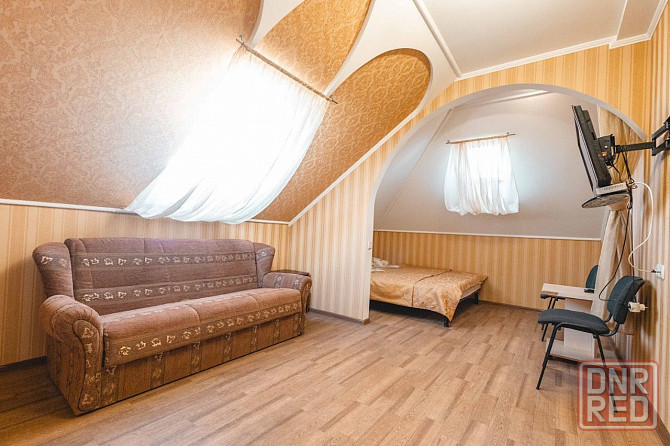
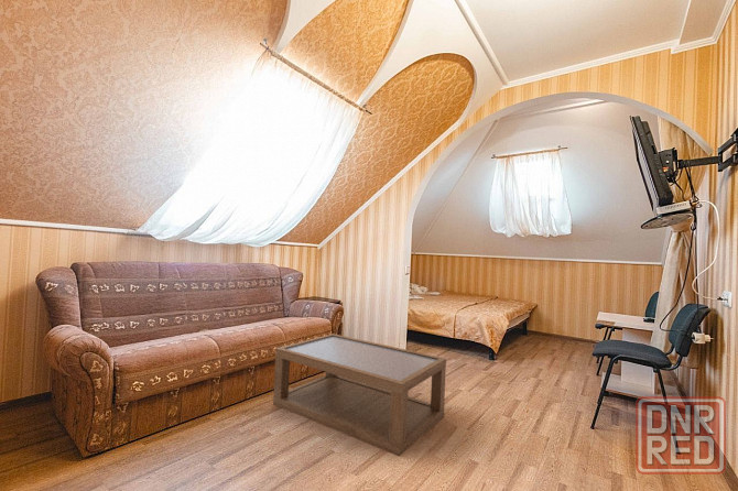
+ coffee table (358, 381)
